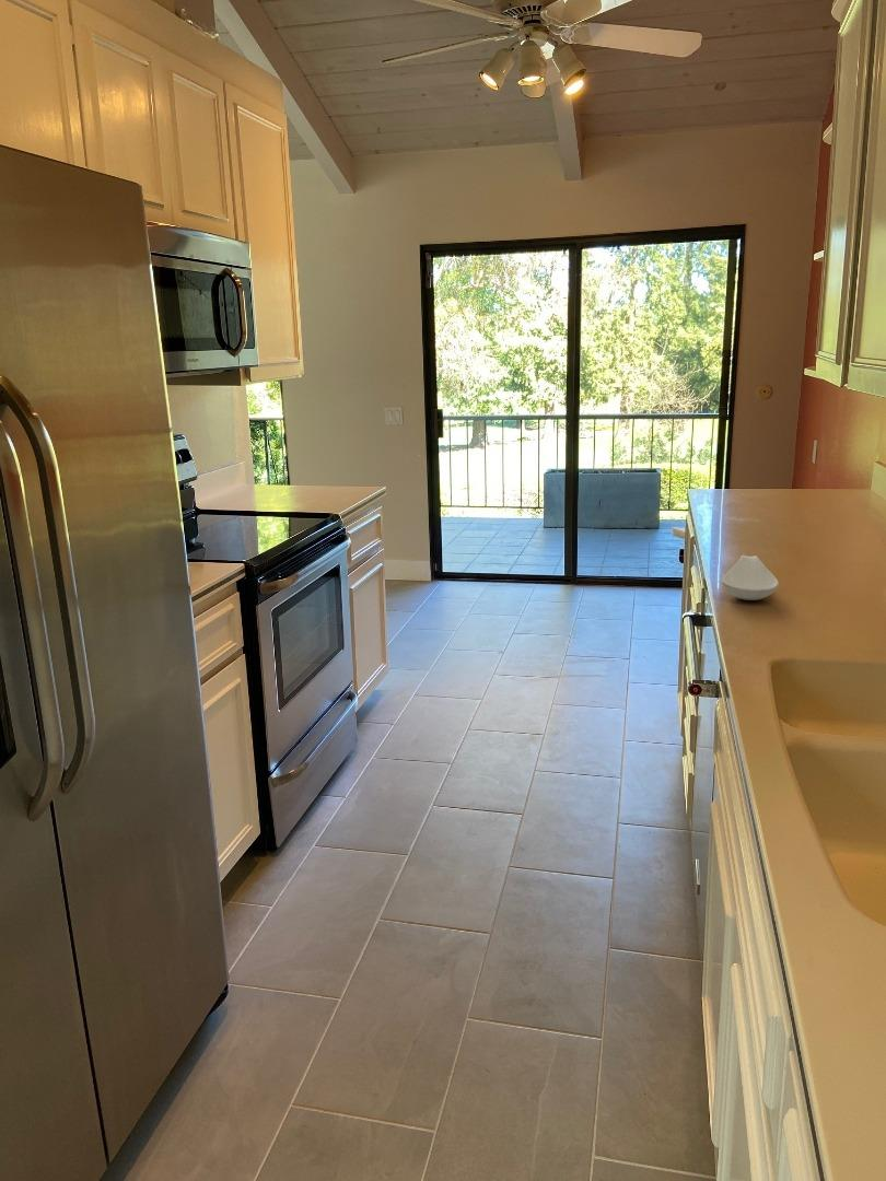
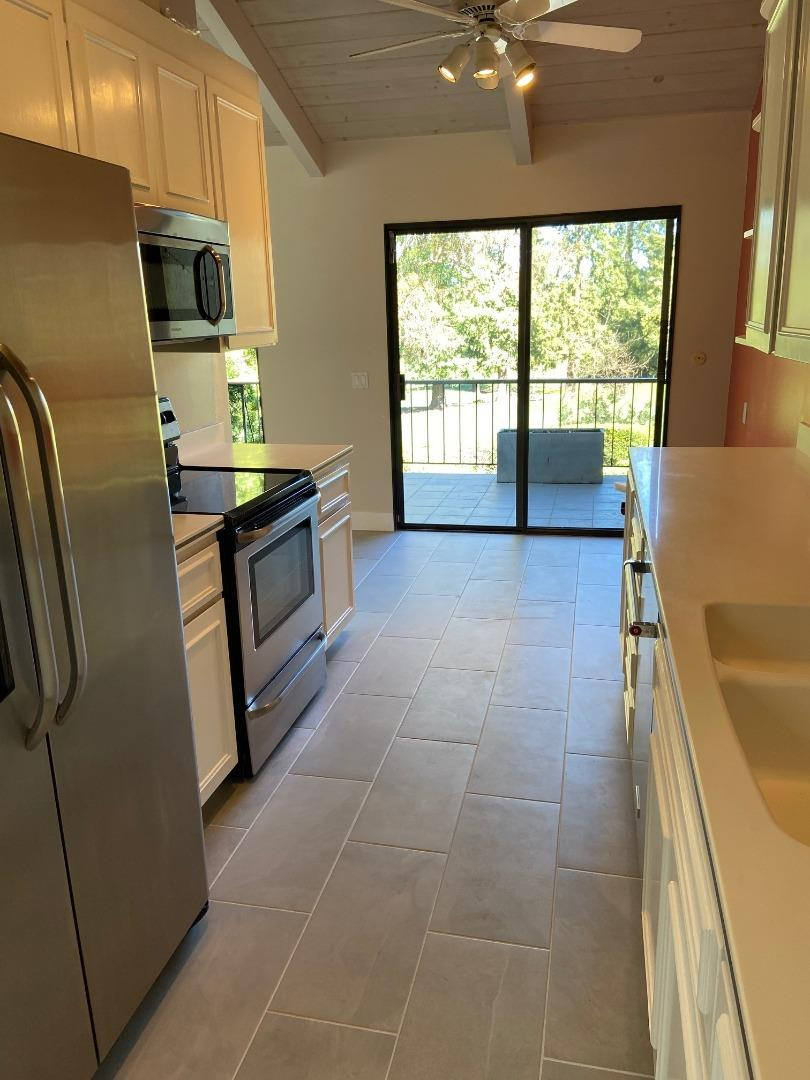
- spoon rest (748, 575)
